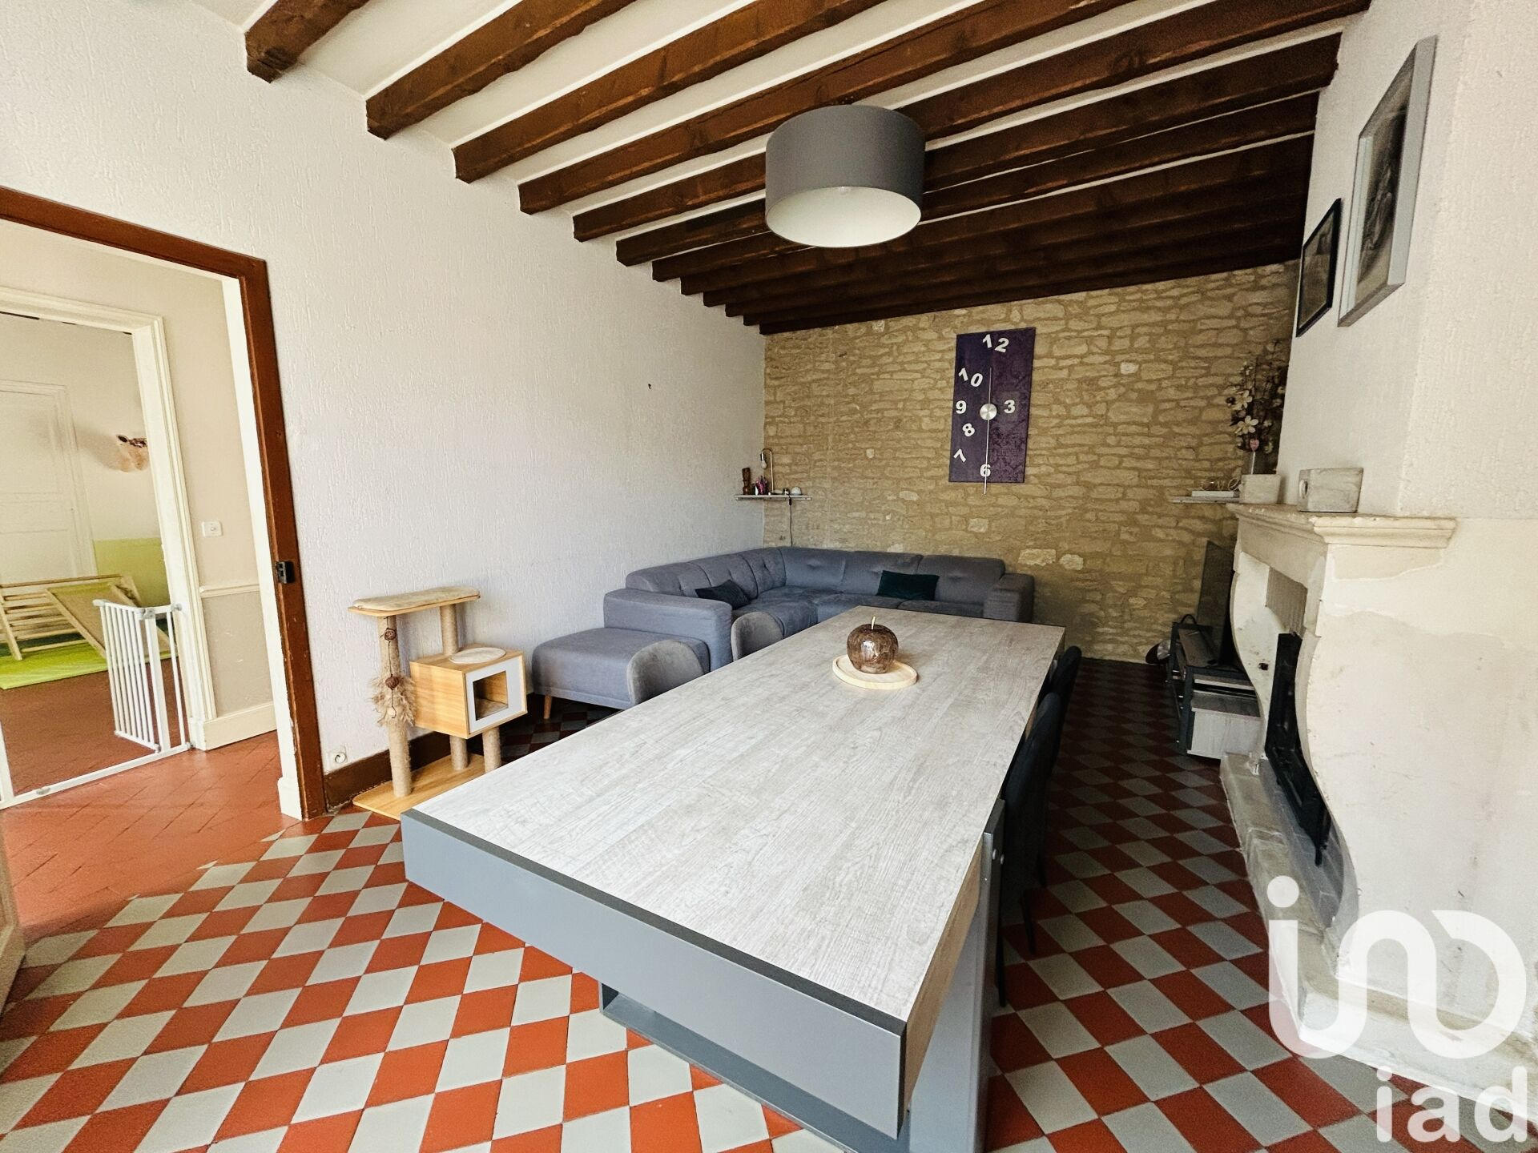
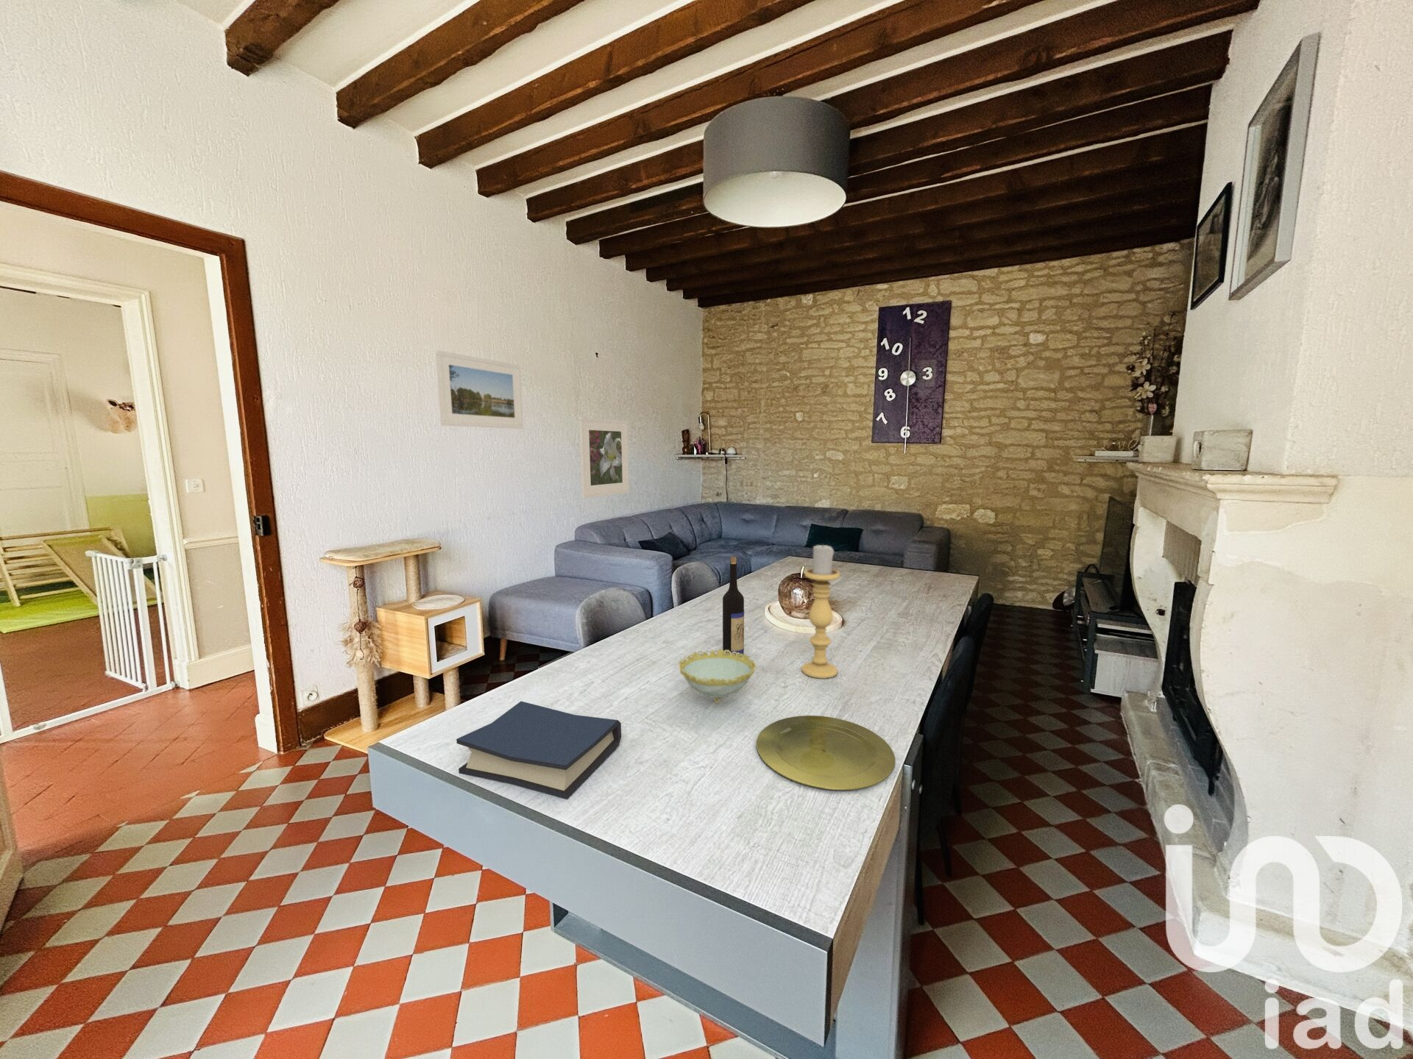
+ wine bottle (733, 611)
+ hardback book (543, 741)
+ candle holder (821, 608)
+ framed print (605, 457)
+ decorative bowl (717, 683)
+ plate (823, 749)
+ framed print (483, 393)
